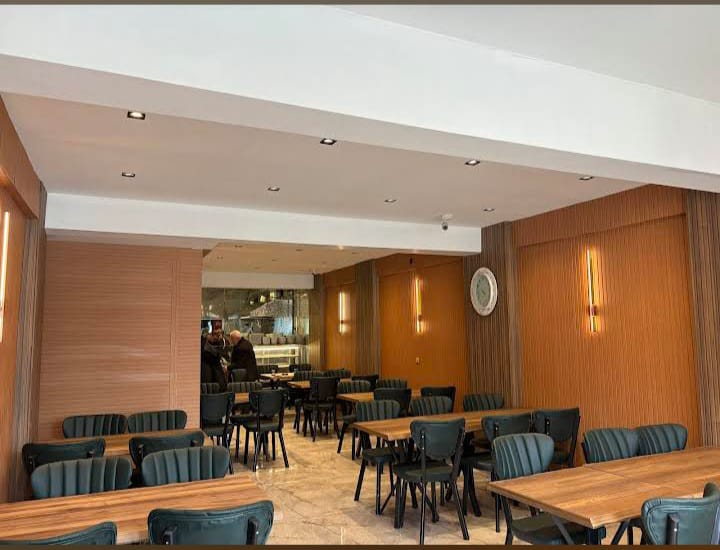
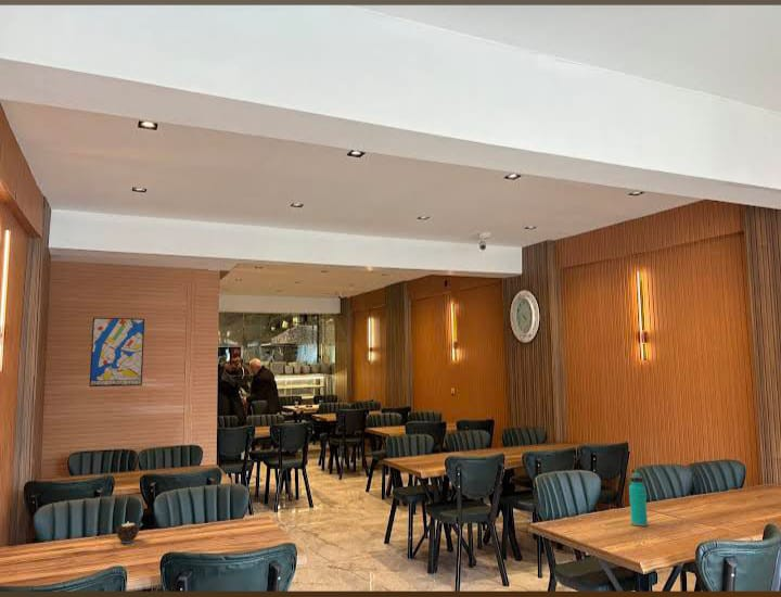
+ candle (127, 531)
+ water bottle (637, 498)
+ wall art (117, 352)
